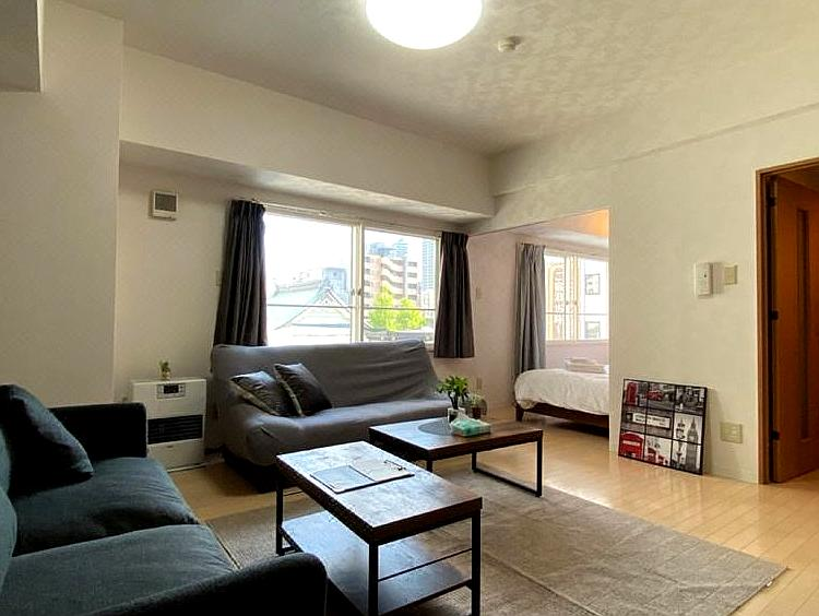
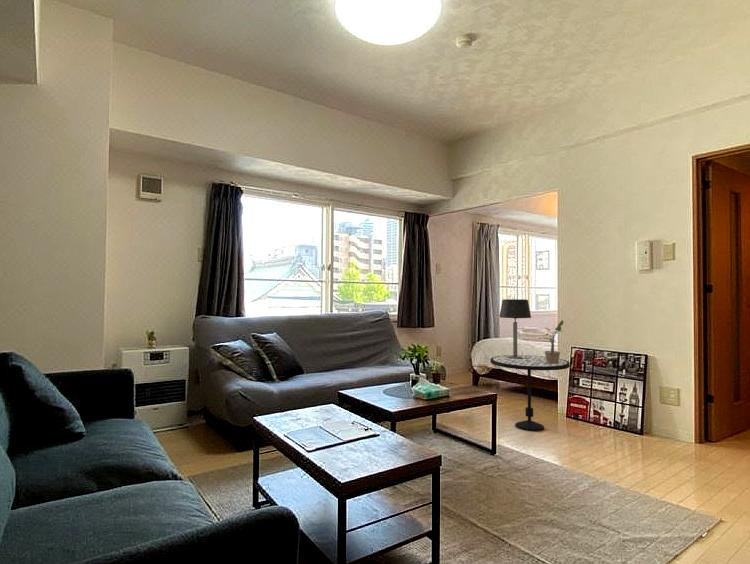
+ potted plant (551, 340)
+ side table (529, 393)
+ table lamp (515, 328)
